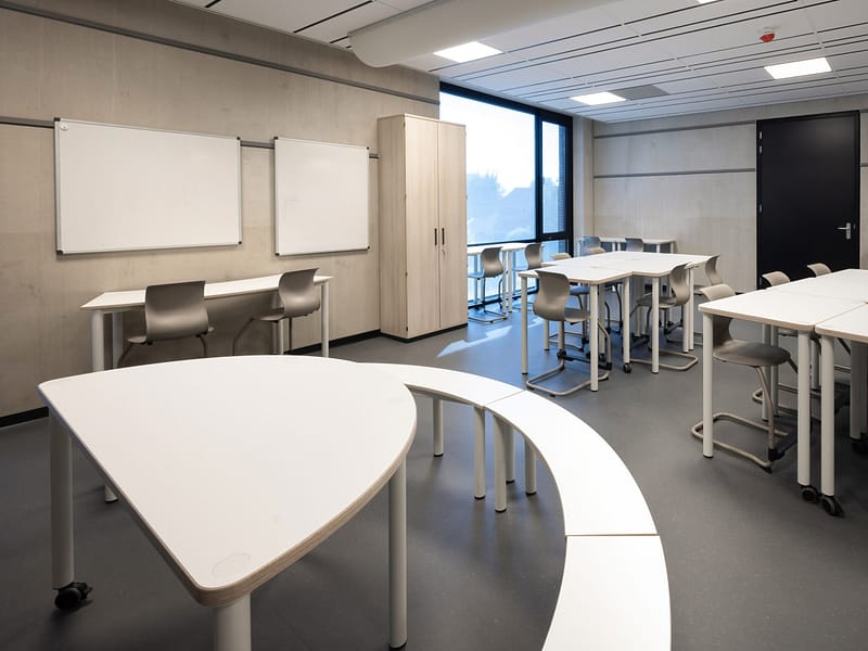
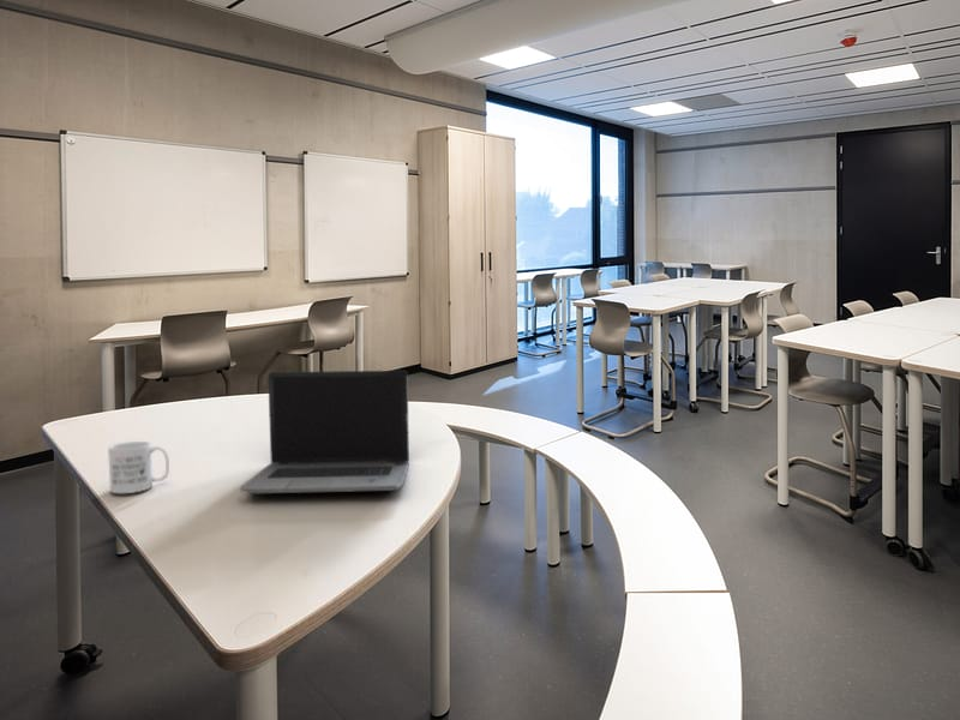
+ mug (139, 466)
+ laptop computer (330, 428)
